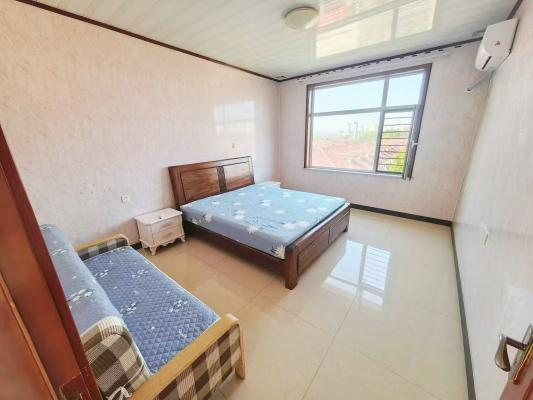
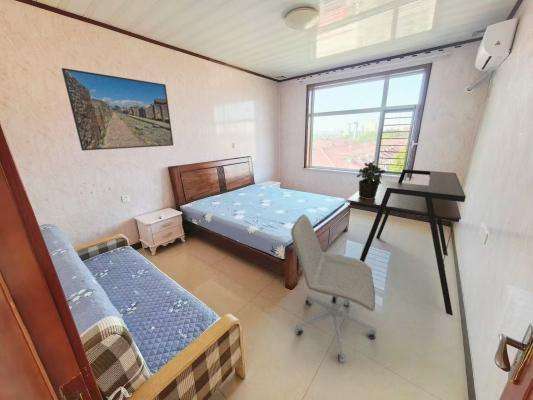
+ potted plant (370, 179)
+ office chair (335, 279)
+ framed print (127, 114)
+ desk (405, 213)
